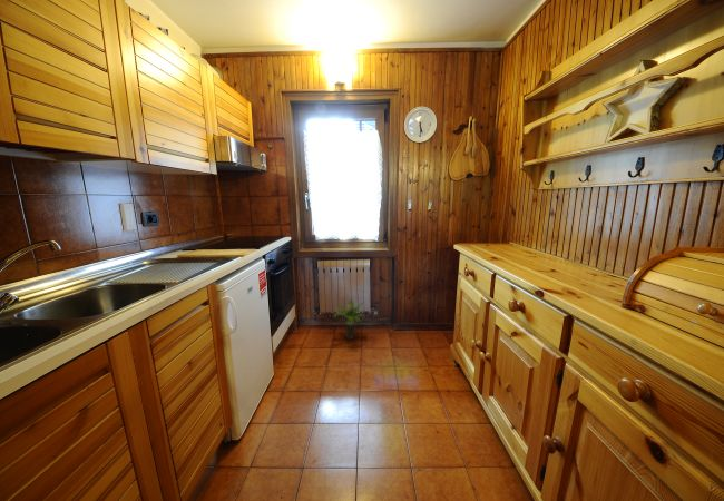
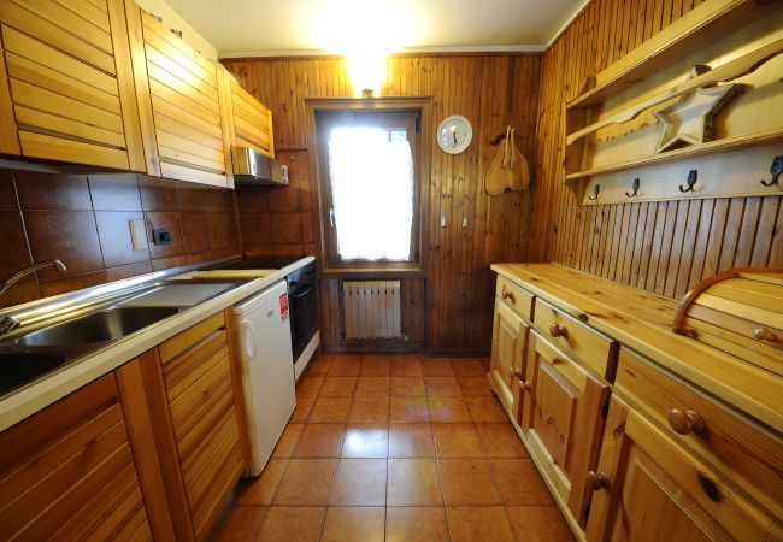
- potted plant (350, 320)
